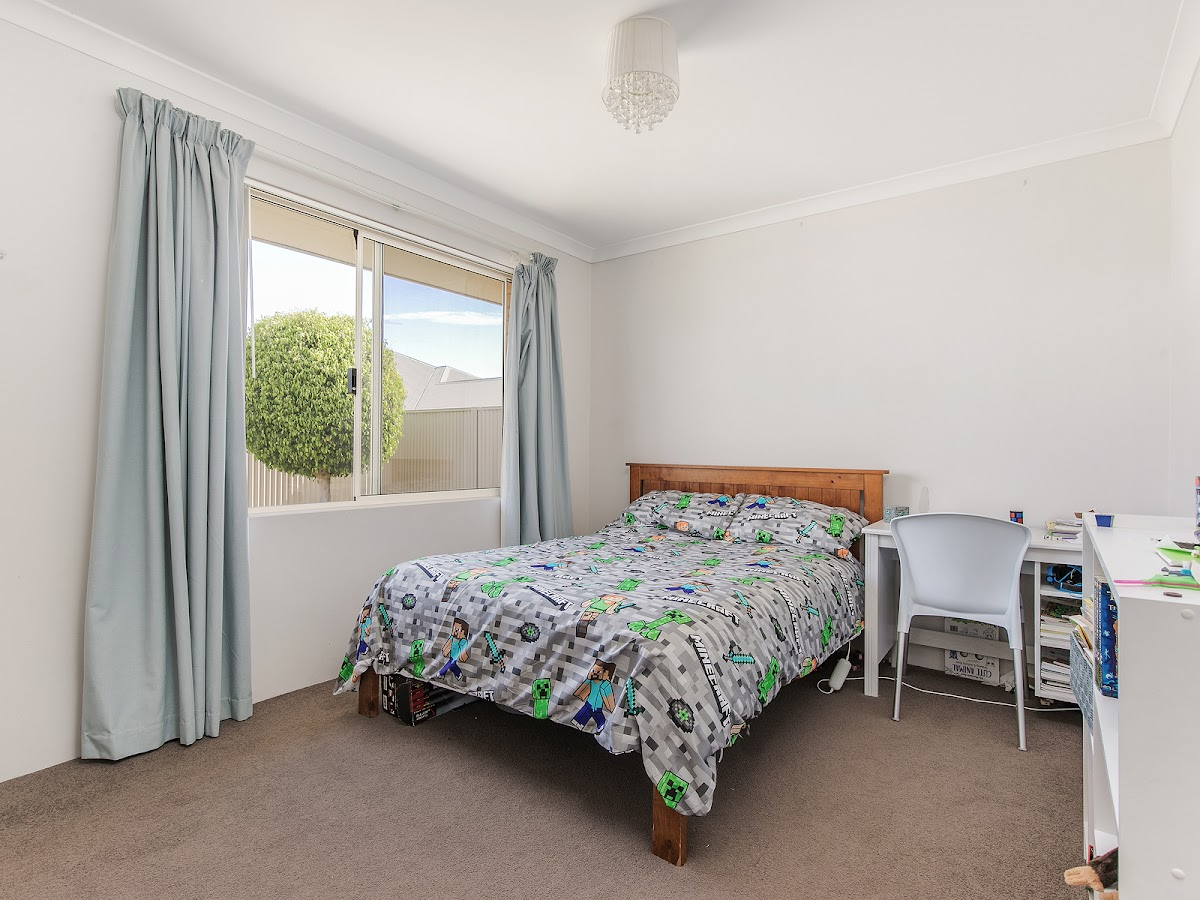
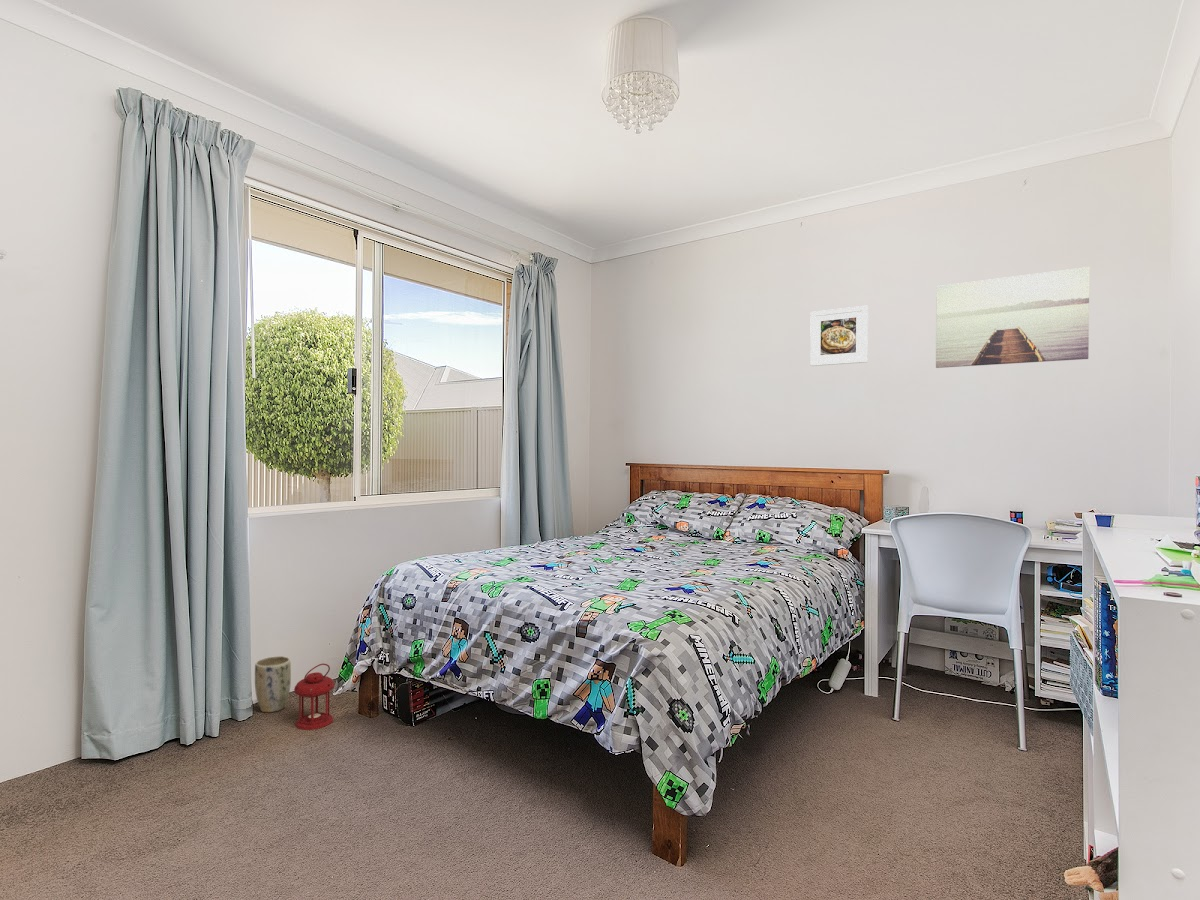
+ plant pot (272, 684)
+ lantern (314, 690)
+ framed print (838, 336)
+ wall art (1008, 320)
